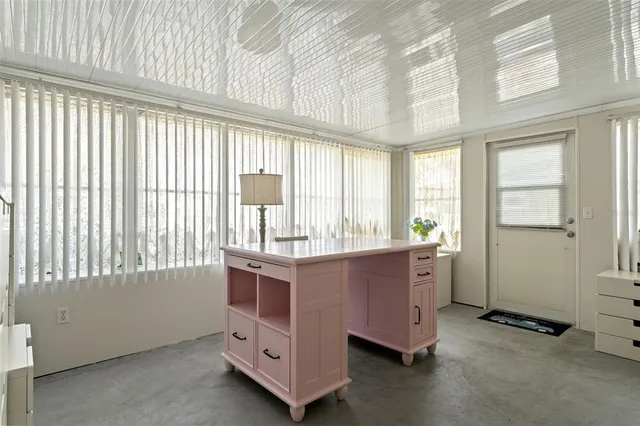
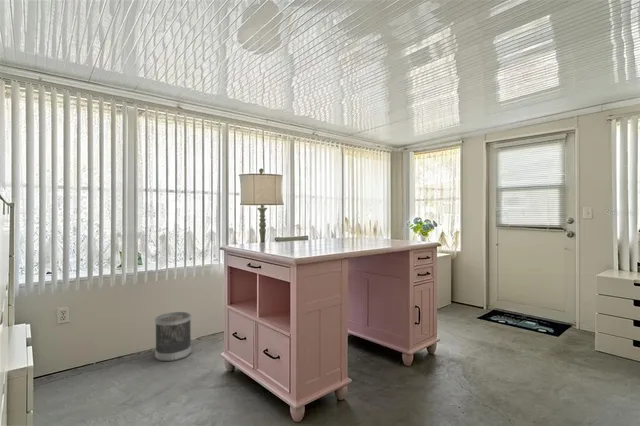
+ wastebasket (173, 335)
